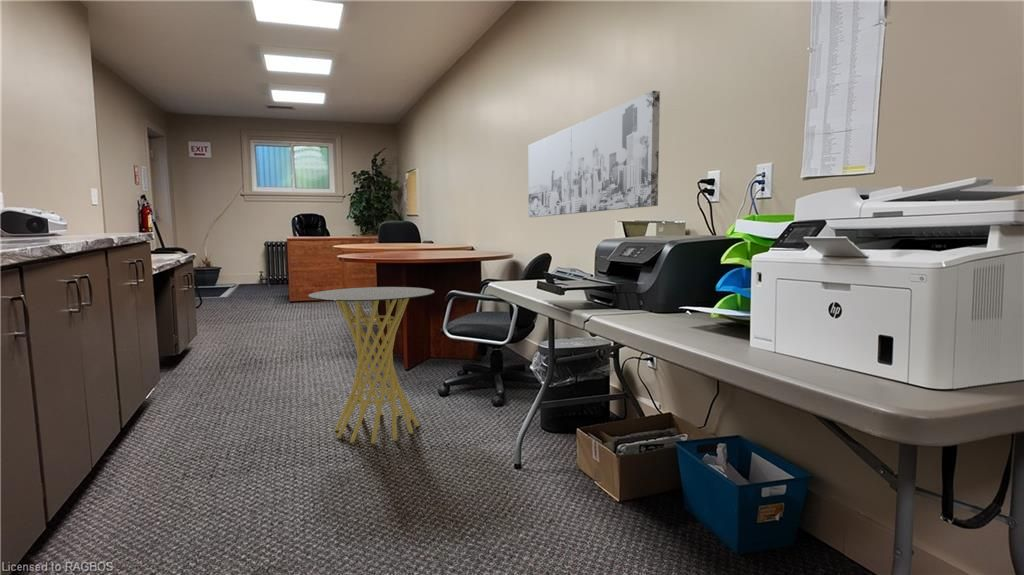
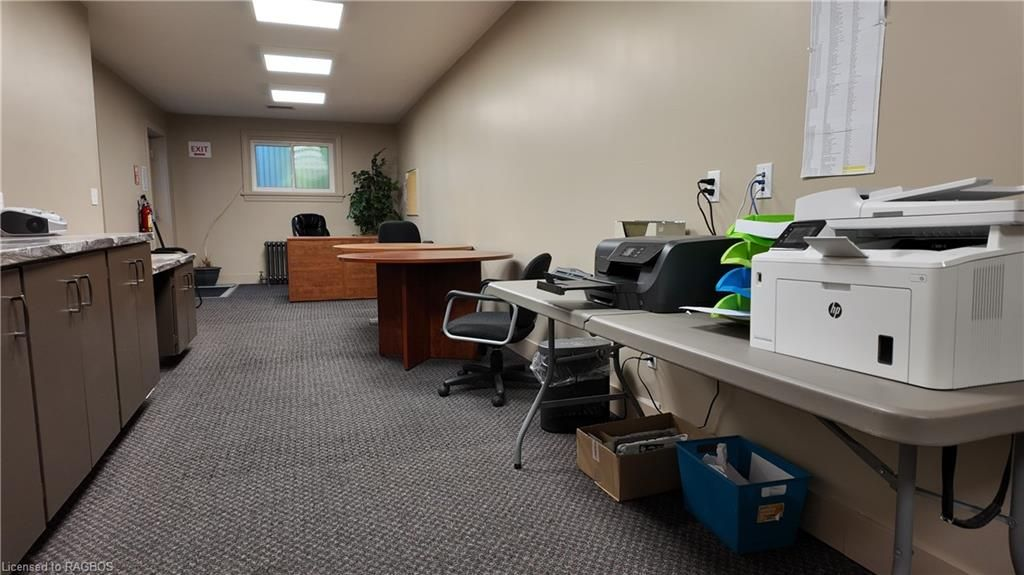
- side table (375, 361)
- wall art (578, 168)
